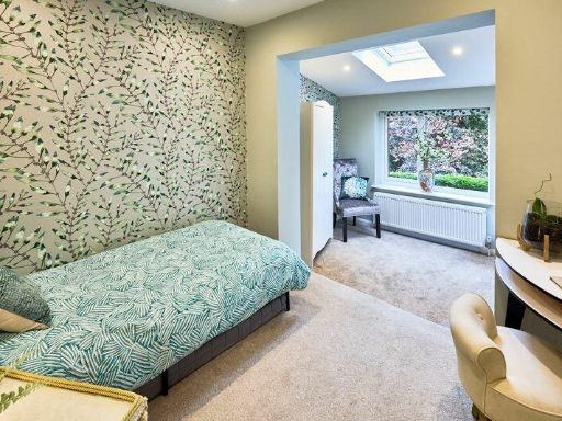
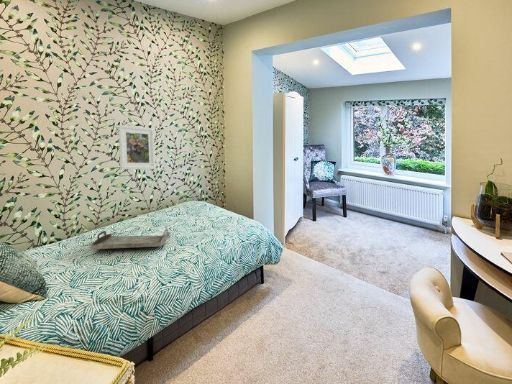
+ serving tray (134, 236)
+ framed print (137, 148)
